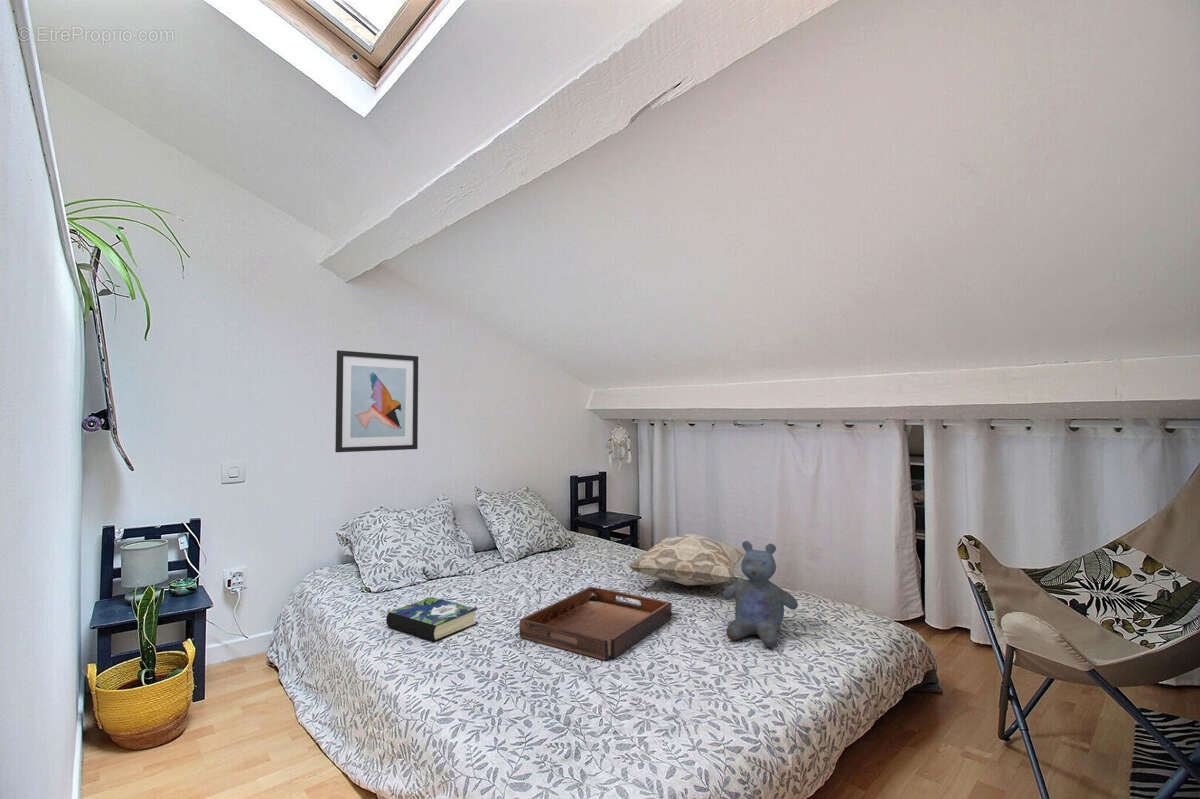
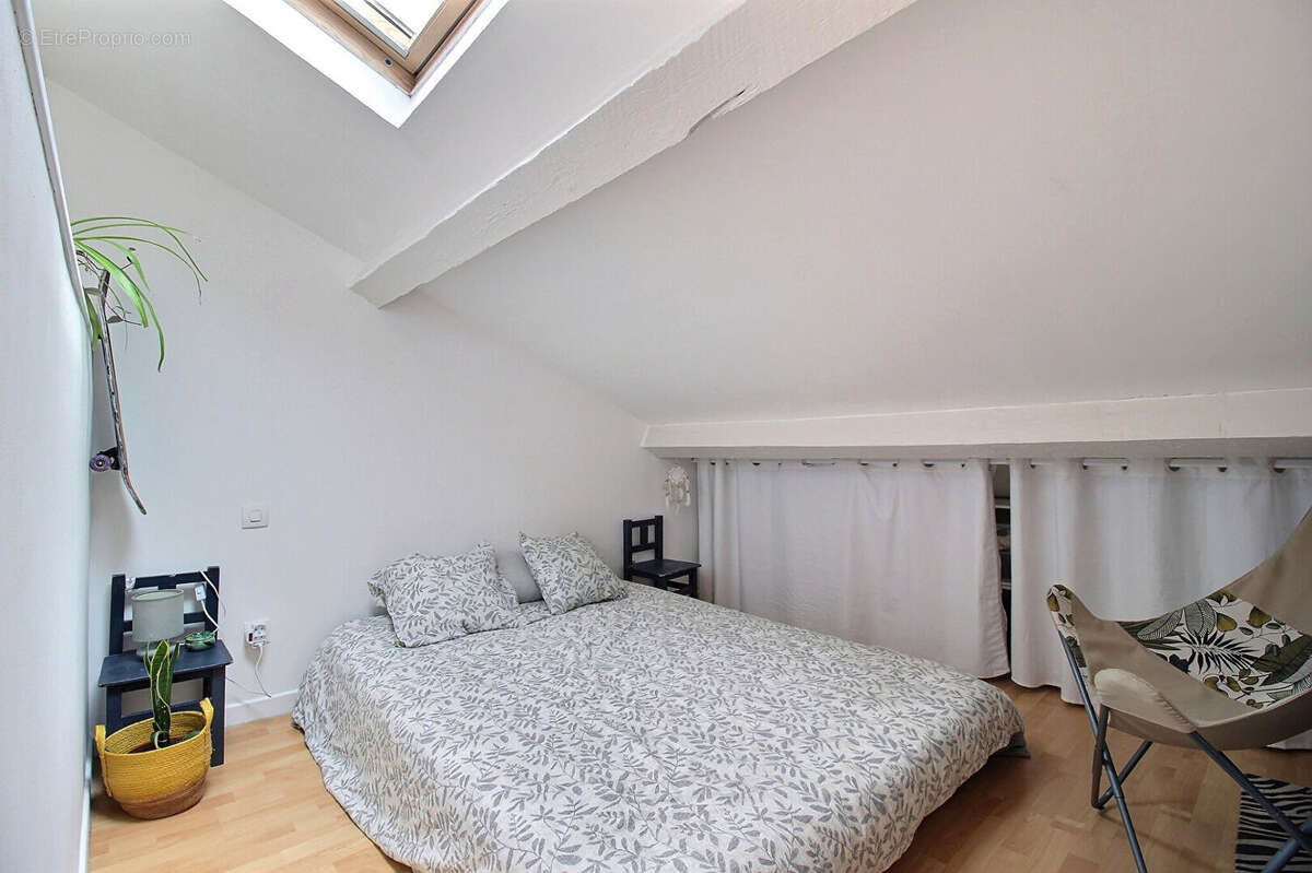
- serving tray (598, 618)
- wall art (378, 402)
- book (432, 618)
- decorative pillow (690, 559)
- stuffed bear (756, 590)
